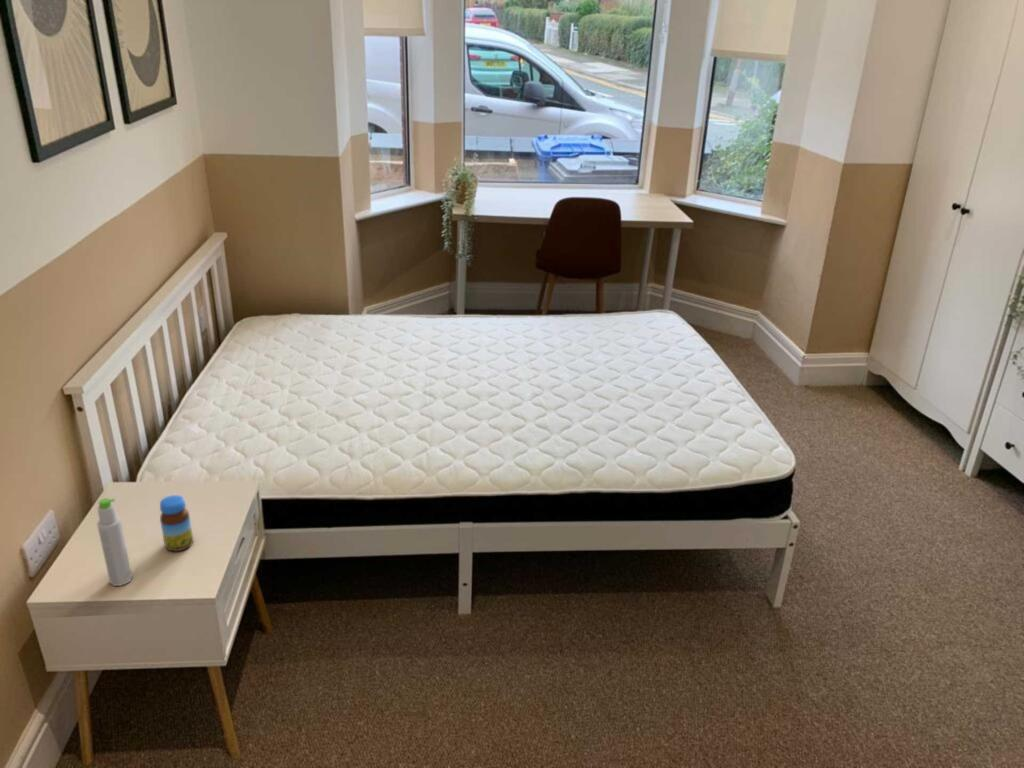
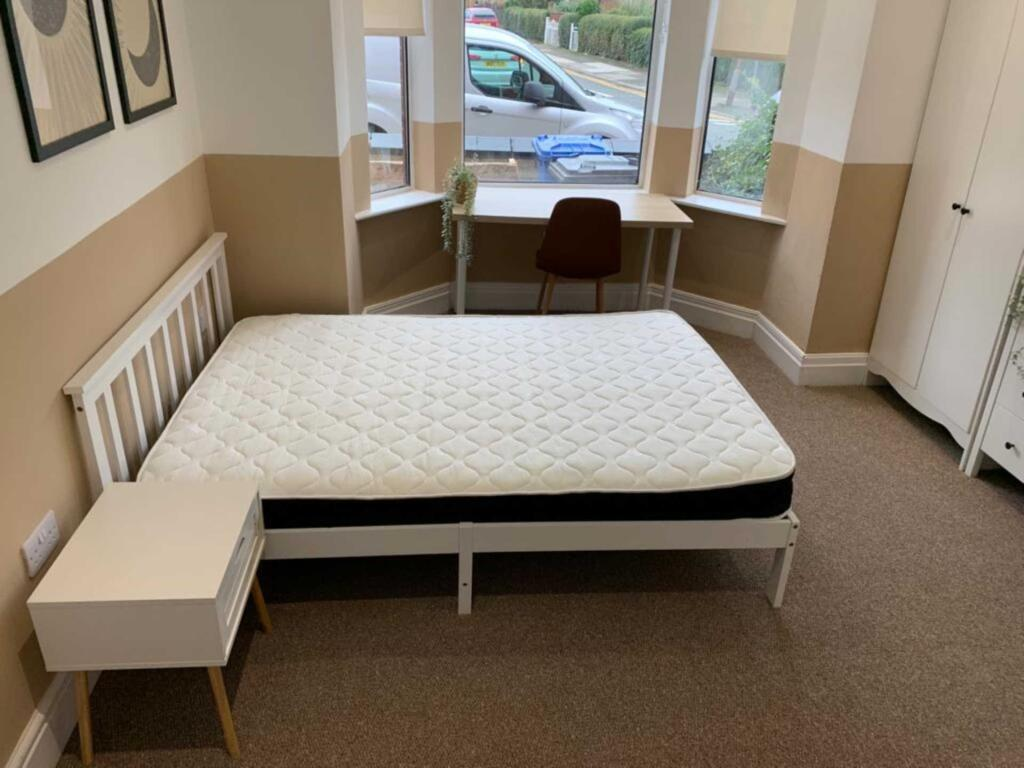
- bottle (112, 541)
- jar (175, 522)
